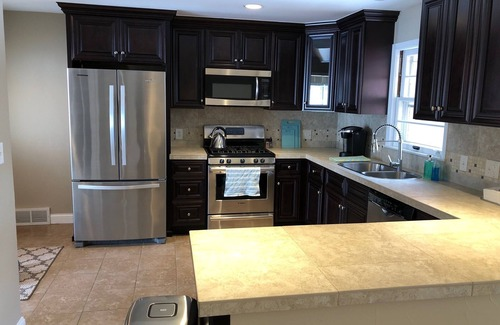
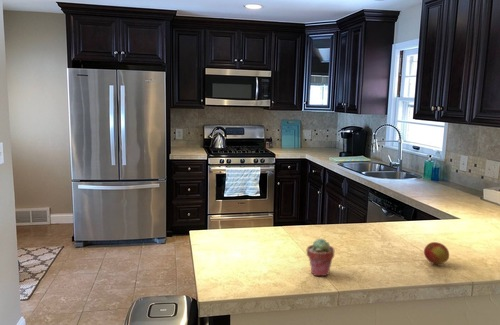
+ apple (436, 253)
+ potted succulent (320, 255)
